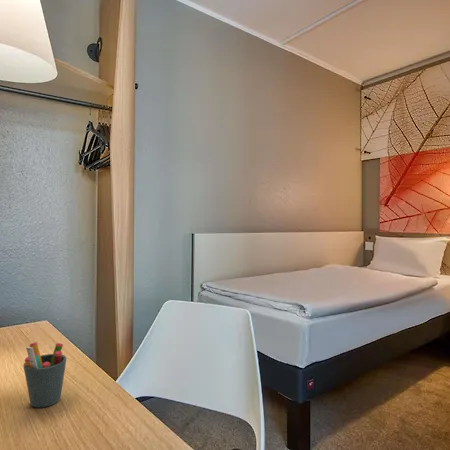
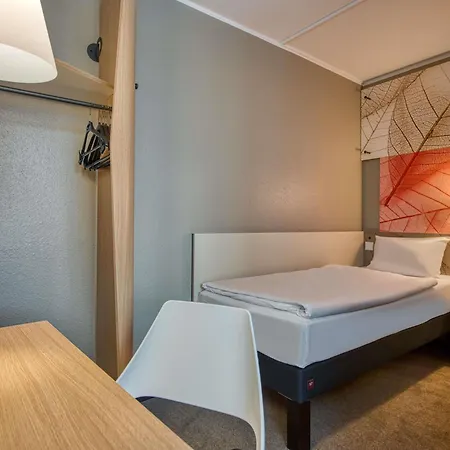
- pen holder (45, 370)
